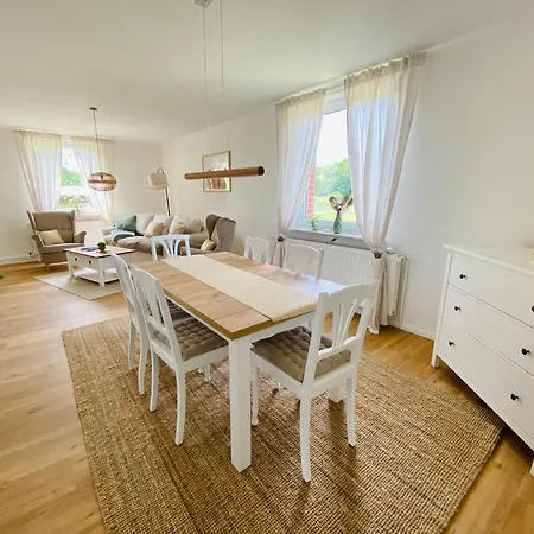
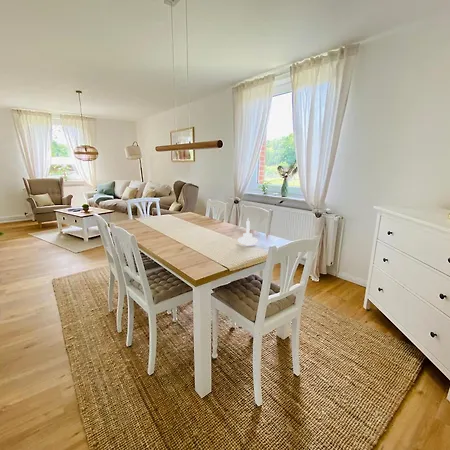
+ candle holder (247, 229)
